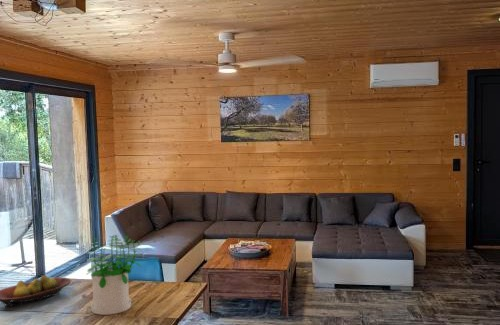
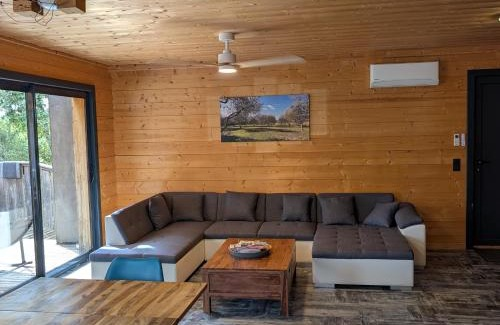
- fruit bowl (33, 288)
- potted plant (115, 271)
